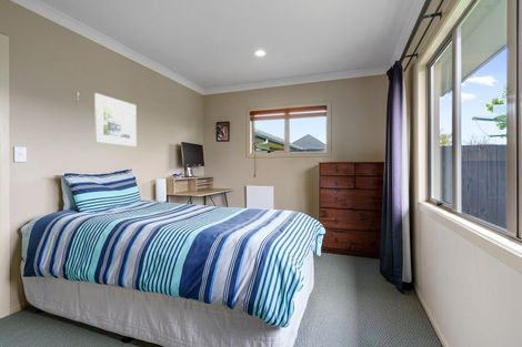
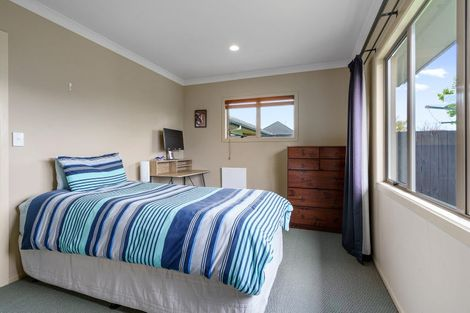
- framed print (117, 122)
